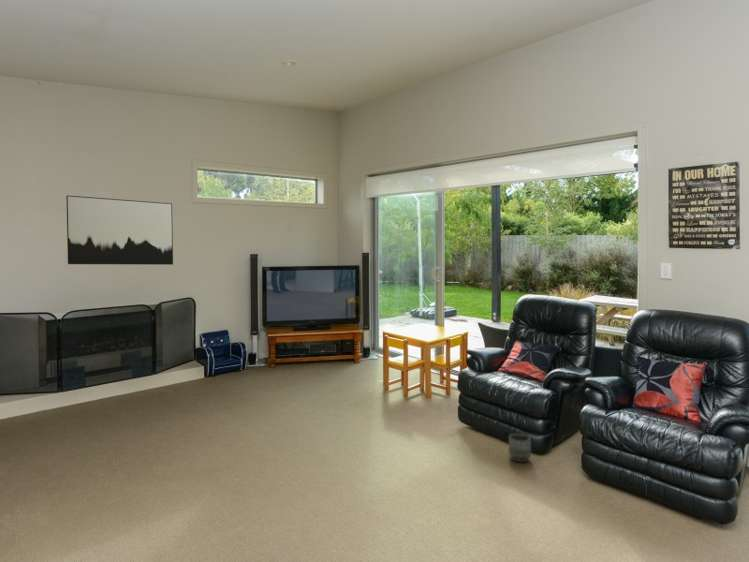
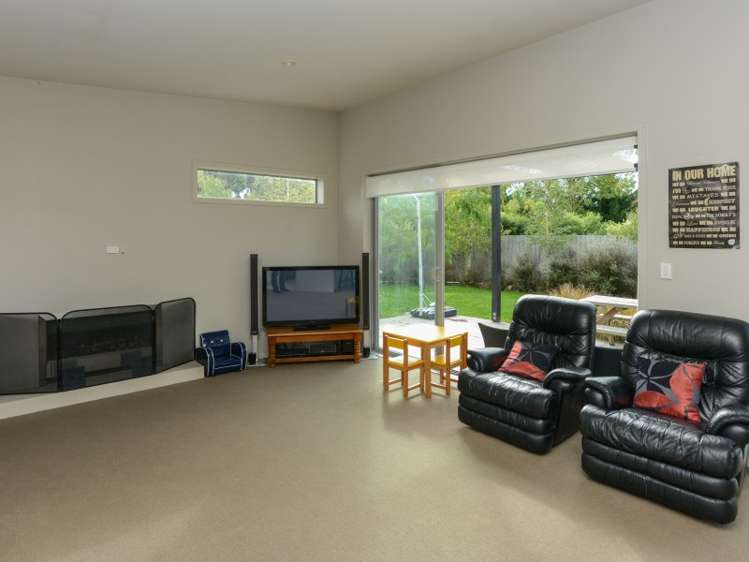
- planter (519, 448)
- wall art (122, 232)
